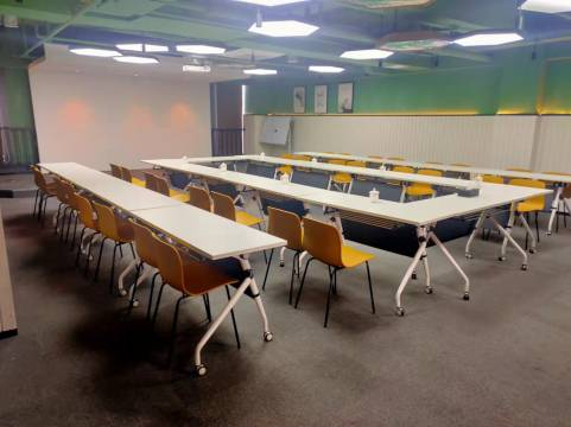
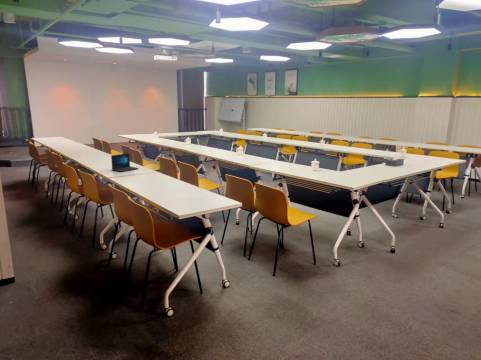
+ laptop (125, 162)
